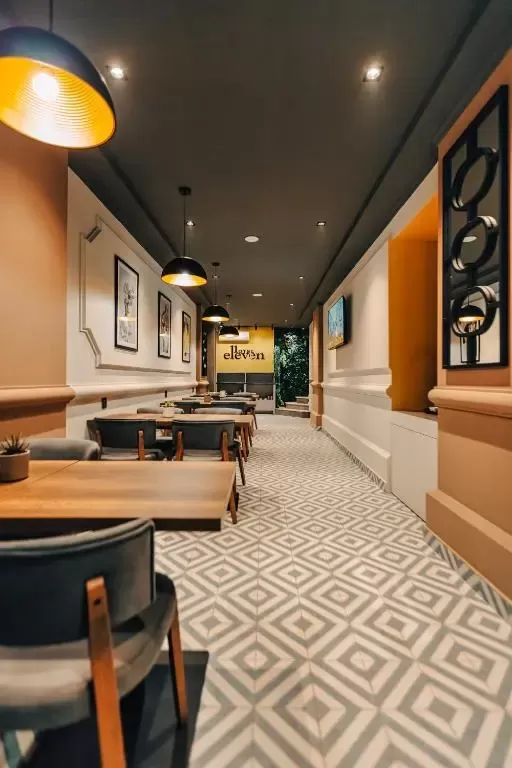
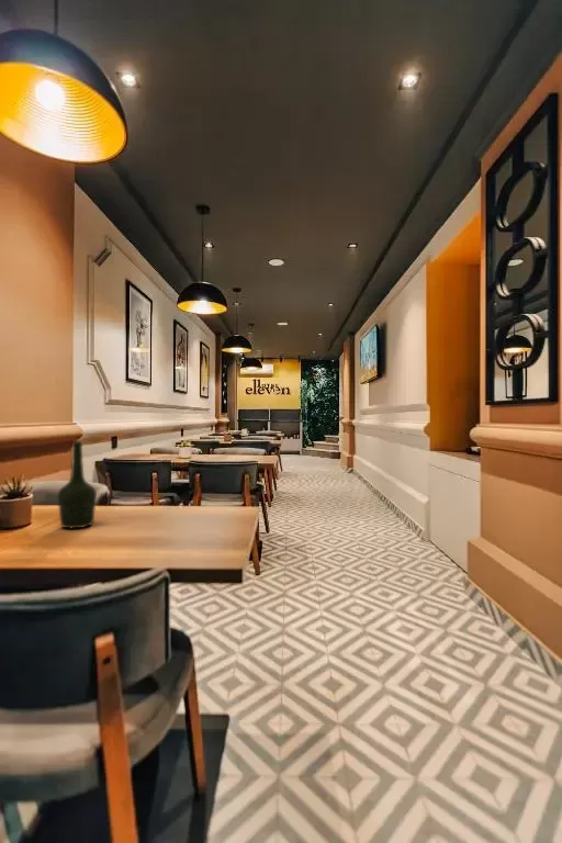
+ bottle (77, 483)
